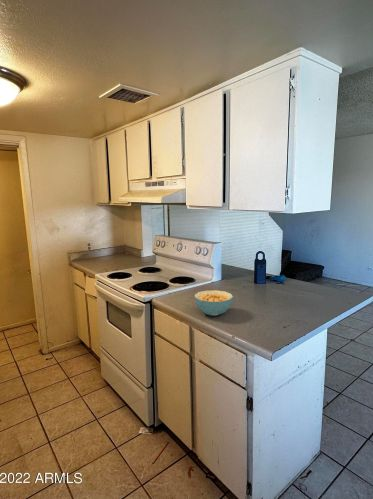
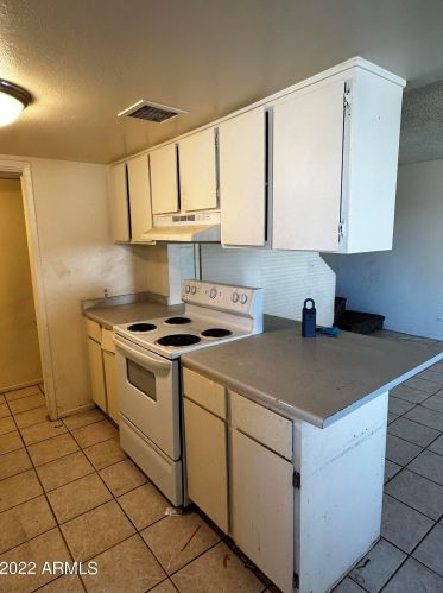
- cereal bowl (213, 304)
